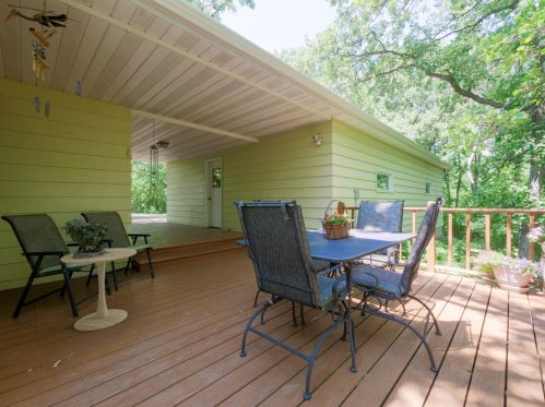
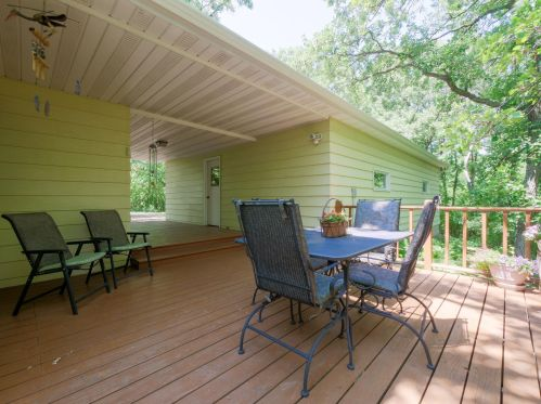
- potted plant (86, 235)
- side table (102, 287)
